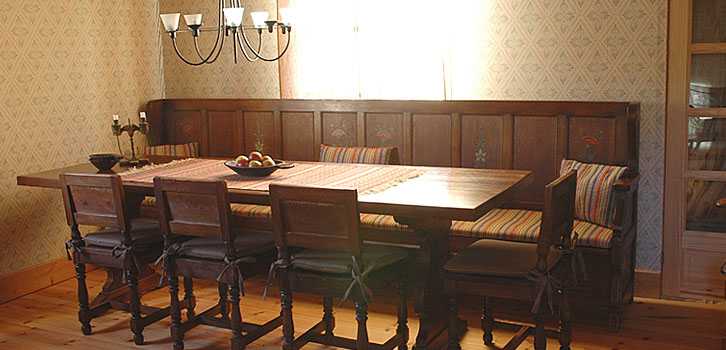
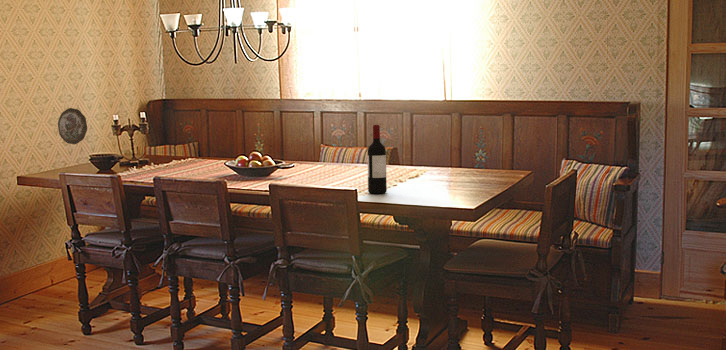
+ wine bottle (376, 158)
+ decorative plate (71, 126)
